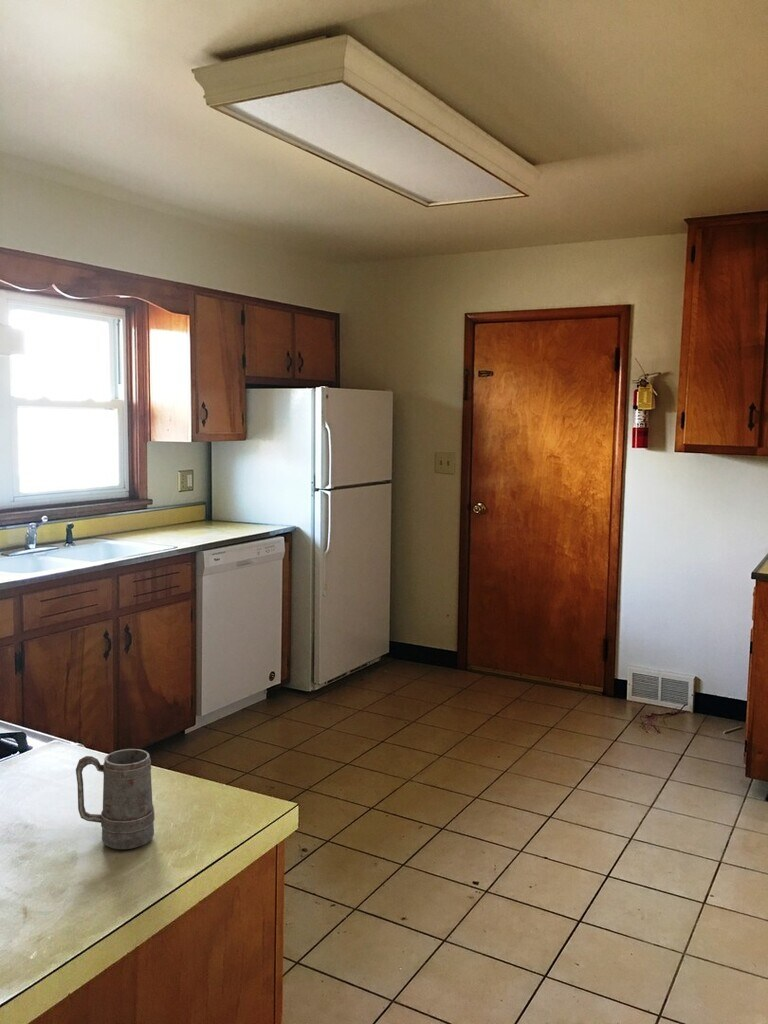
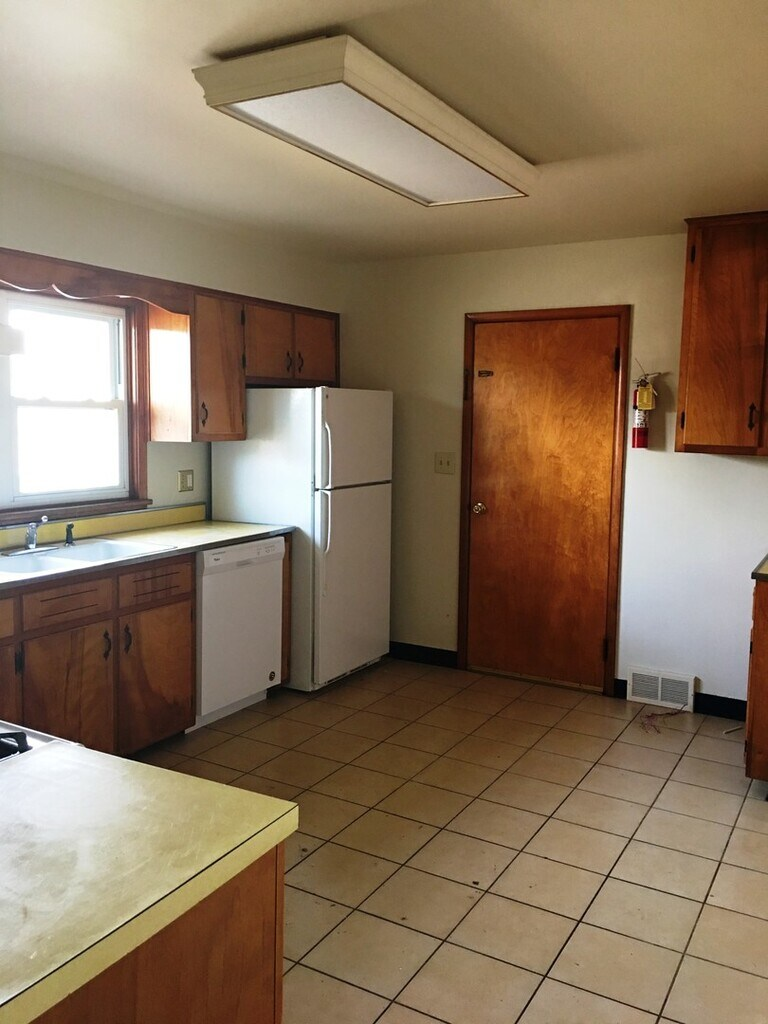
- mug (115, 797)
